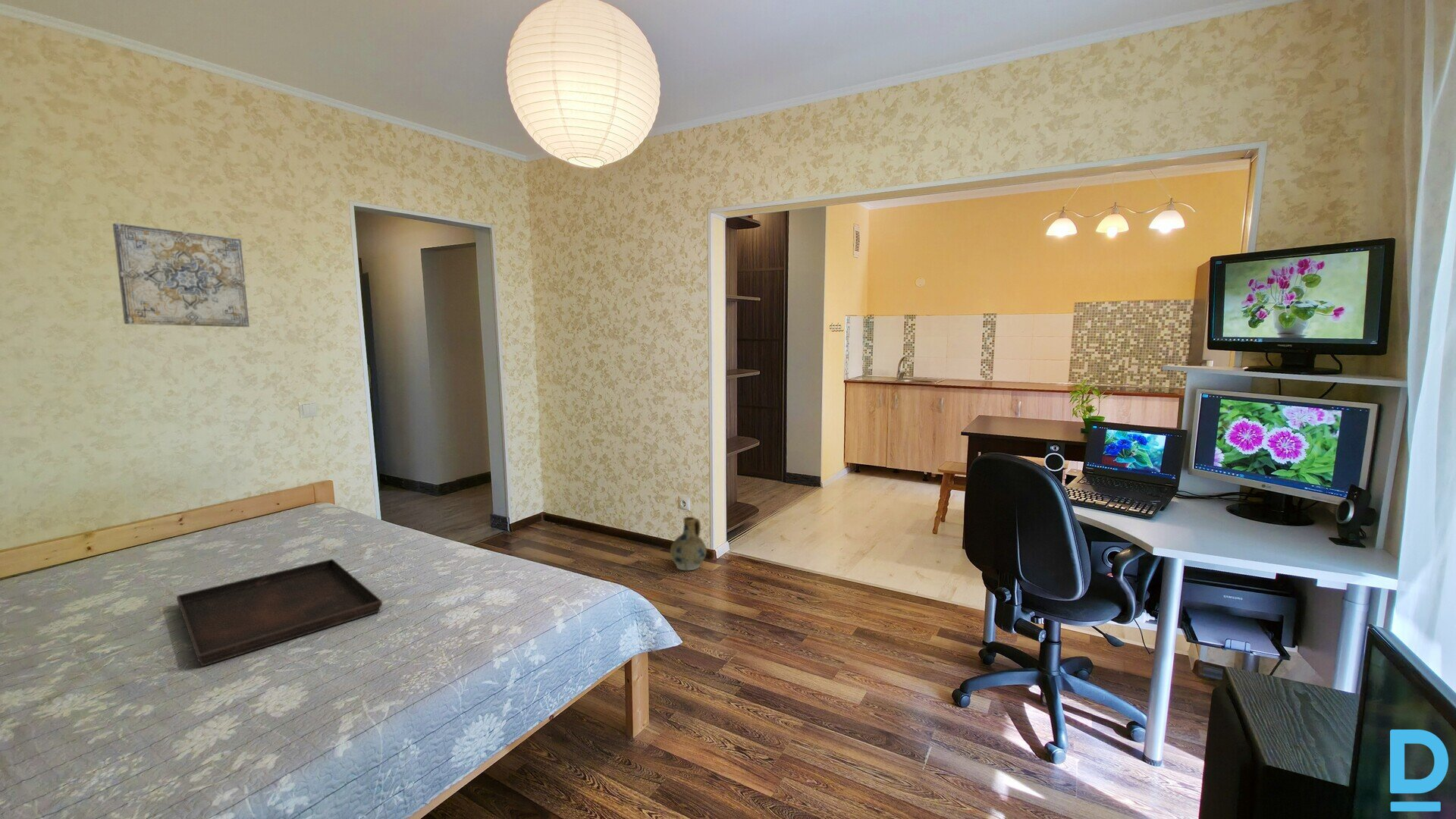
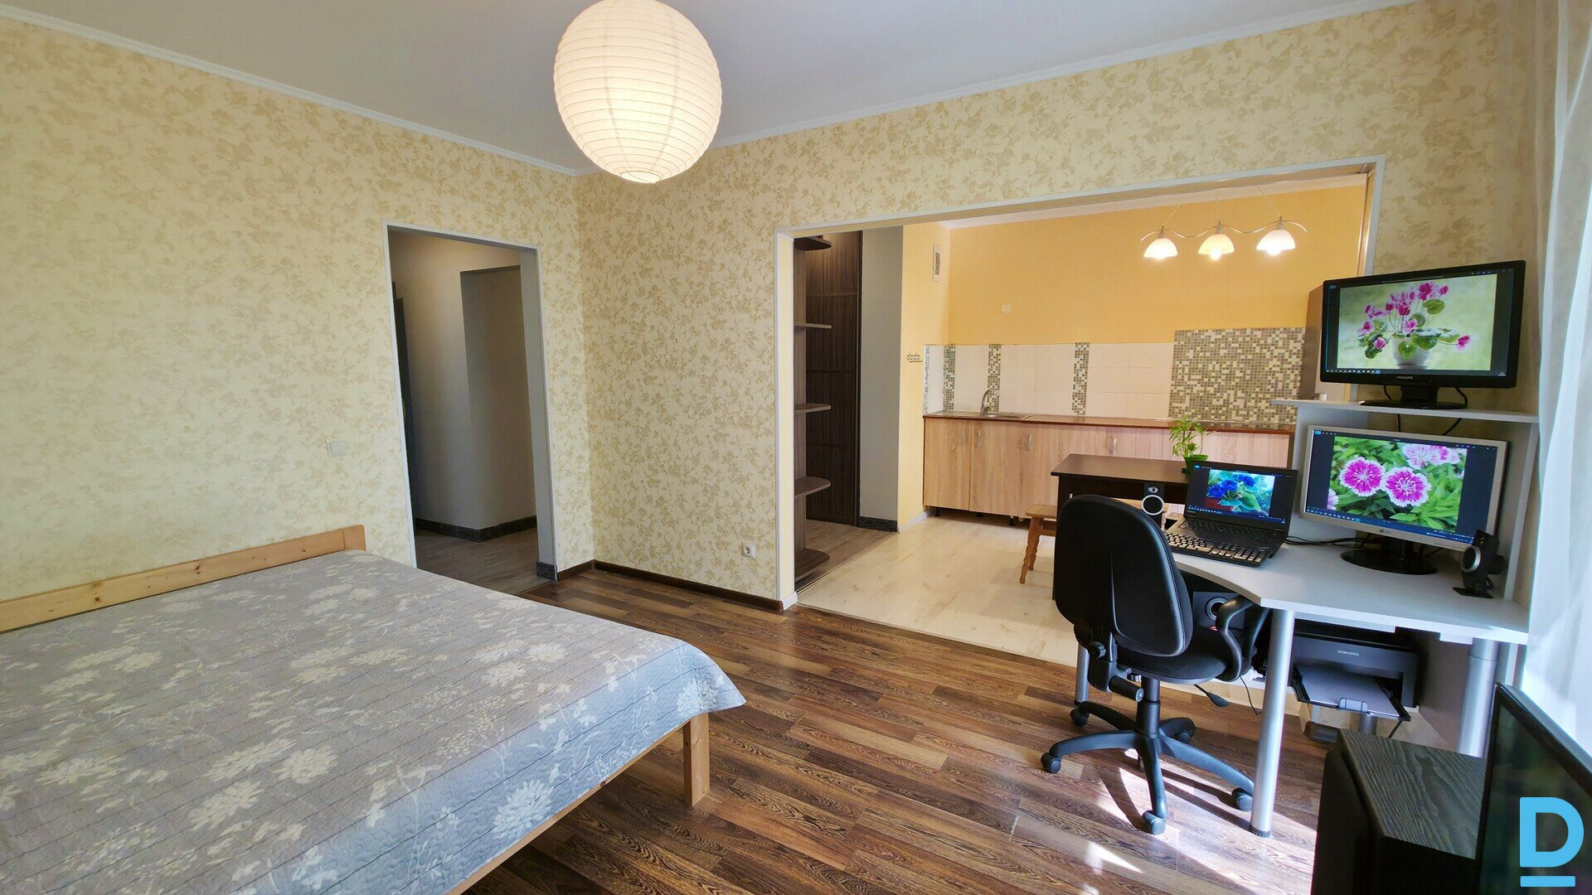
- ceramic jug (688, 542)
- serving tray (278, 603)
- wall art (186, 279)
